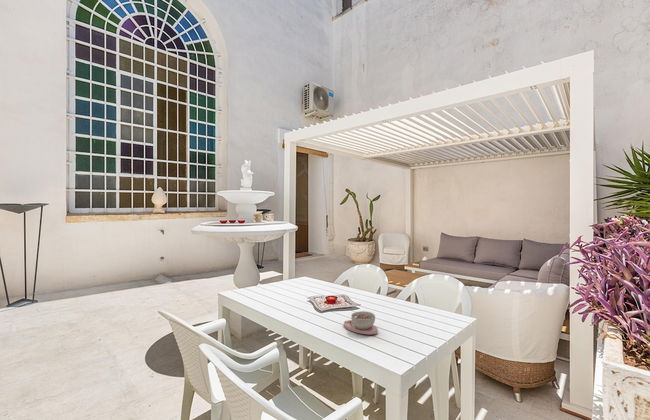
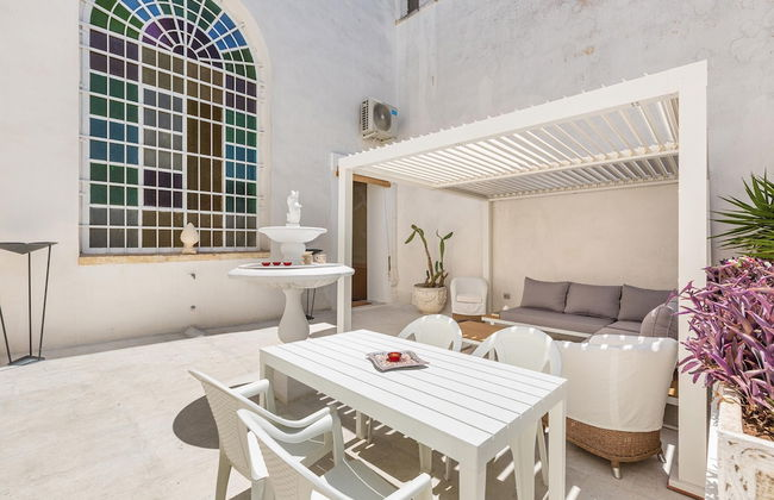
- bowl (359, 321)
